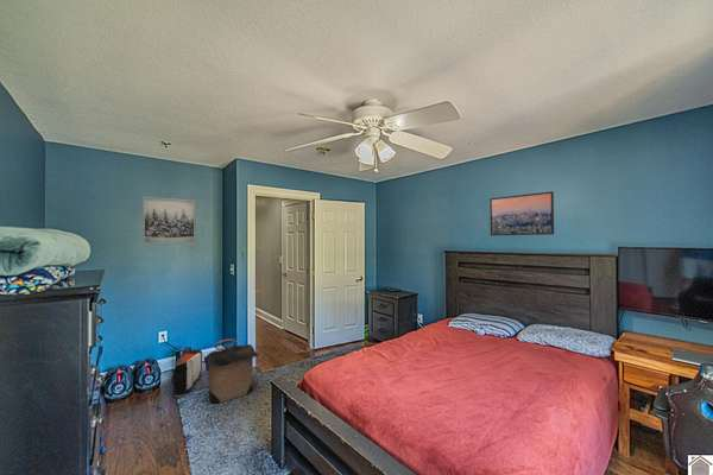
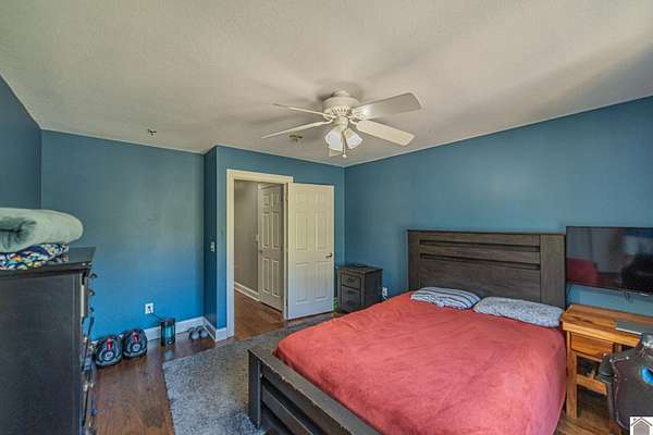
- backpack (185, 370)
- wall art (170, 221)
- laundry hamper (232, 365)
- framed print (519, 215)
